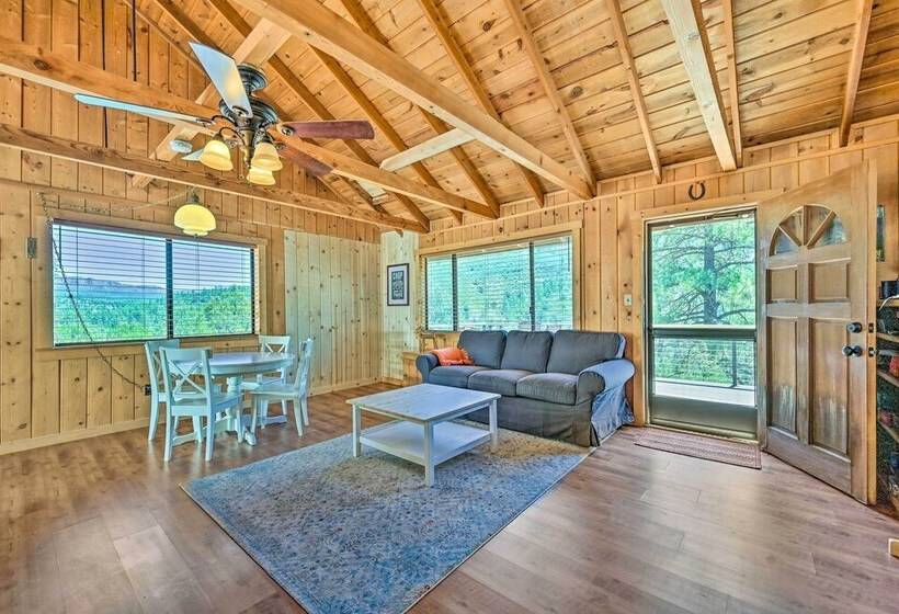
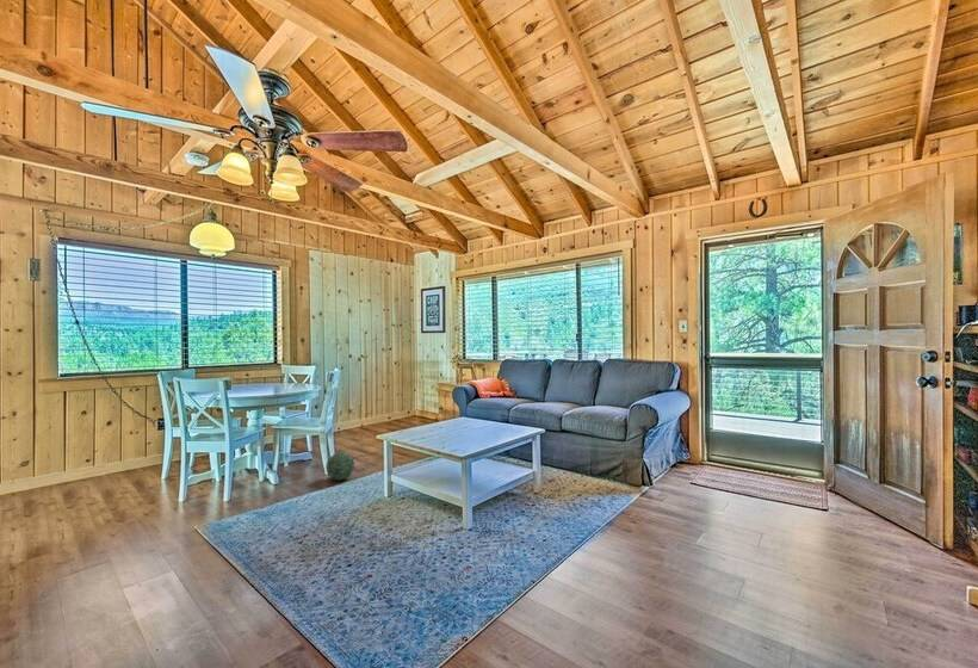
+ ball (340, 465)
